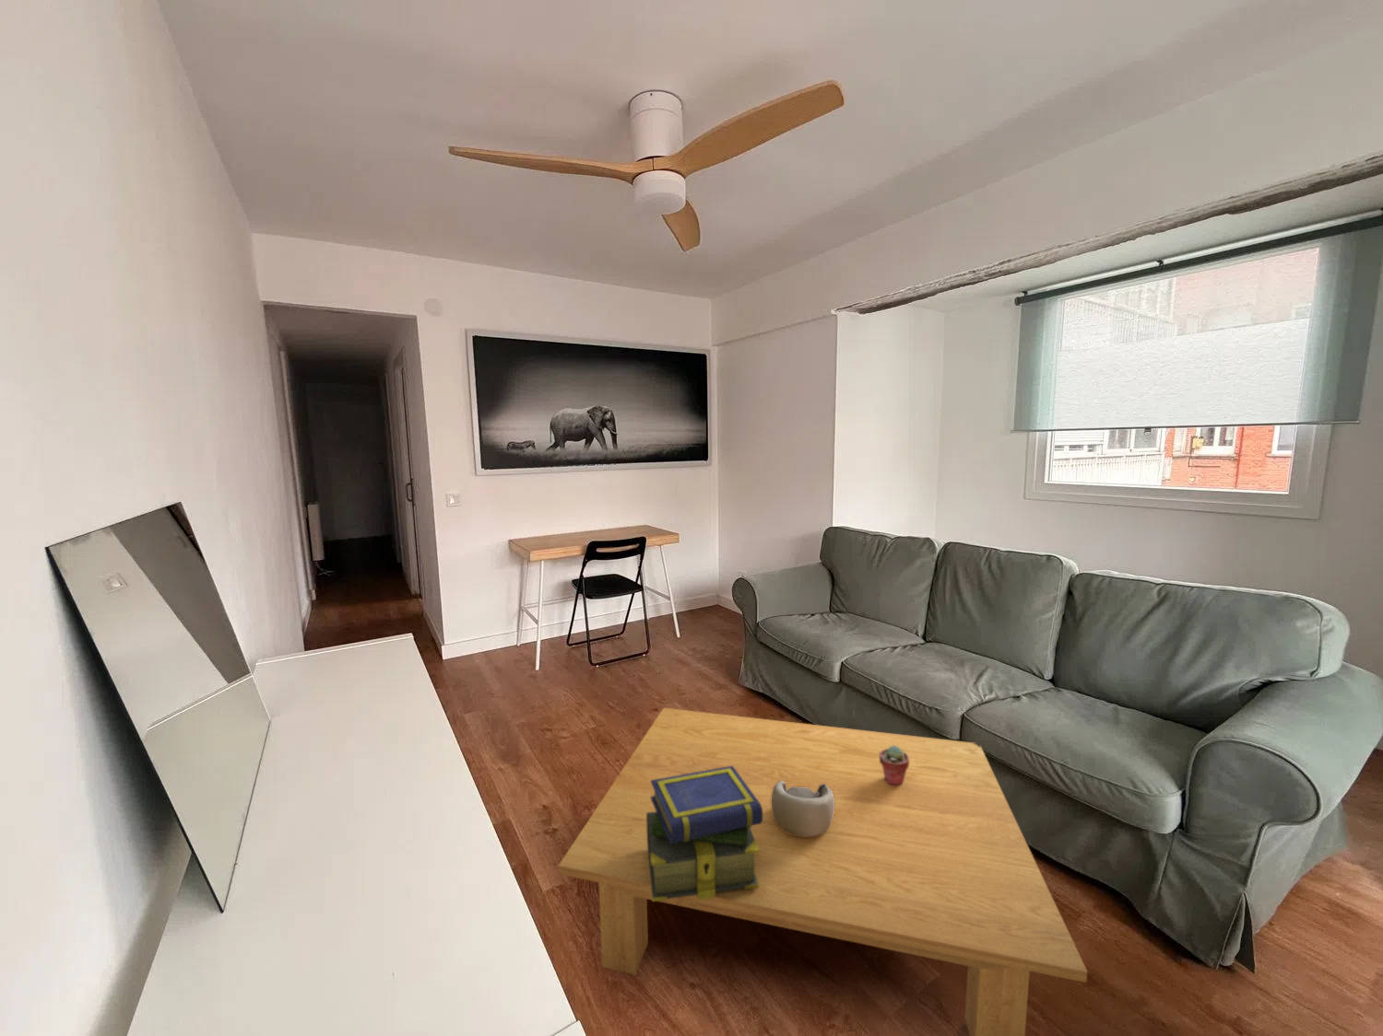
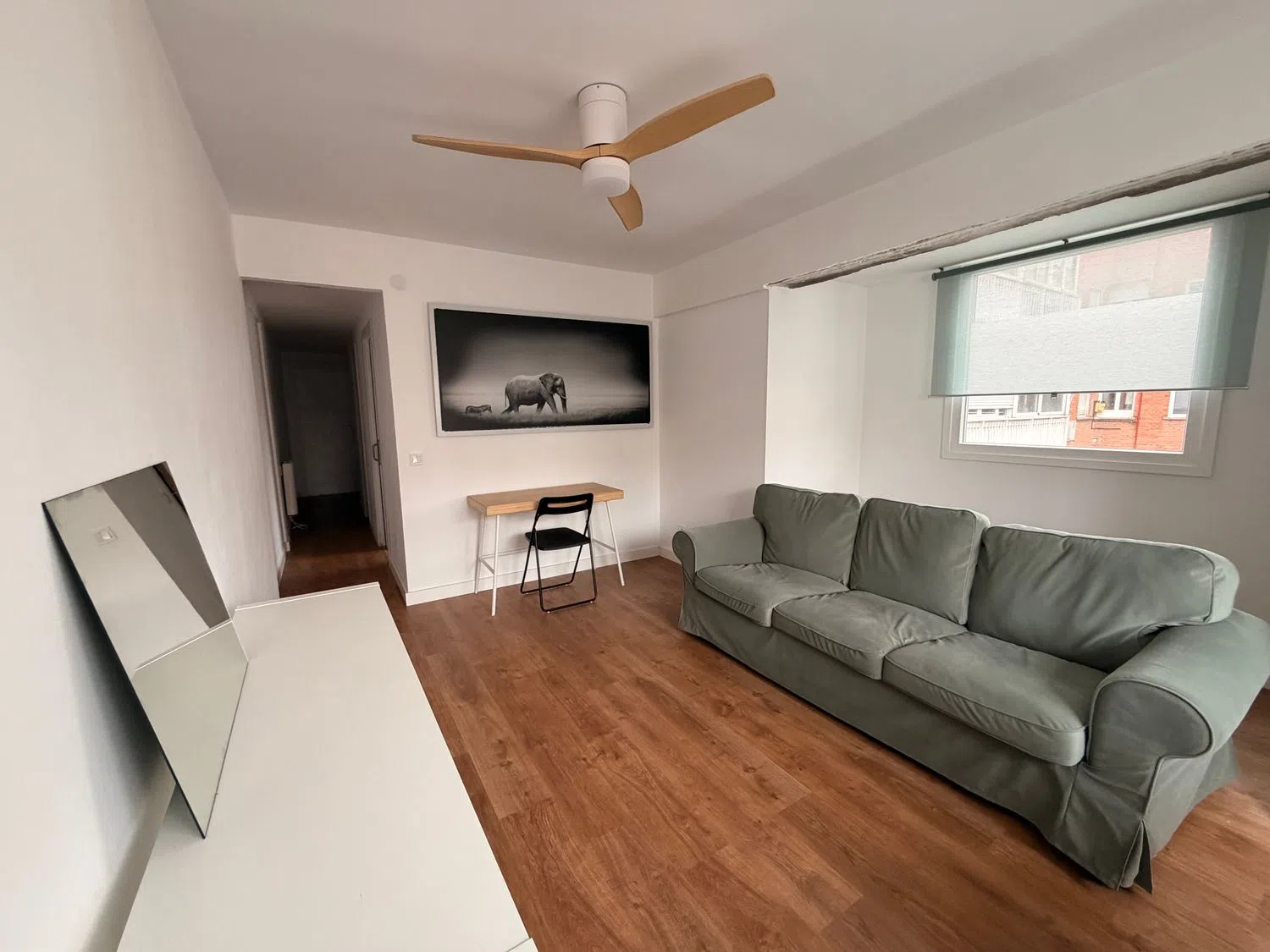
- coffee table (803, 846)
- decorative bowl (803, 803)
- potted succulent (893, 763)
- stack of books (701, 825)
